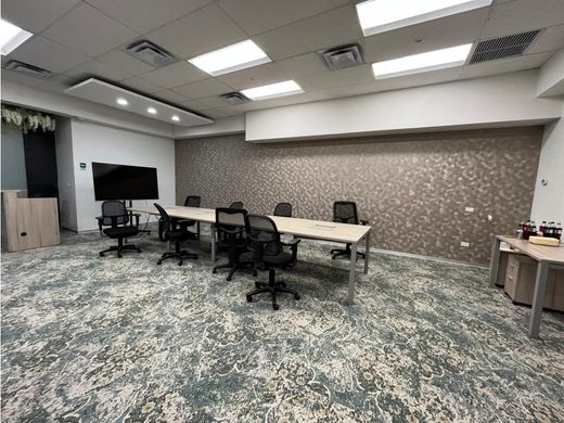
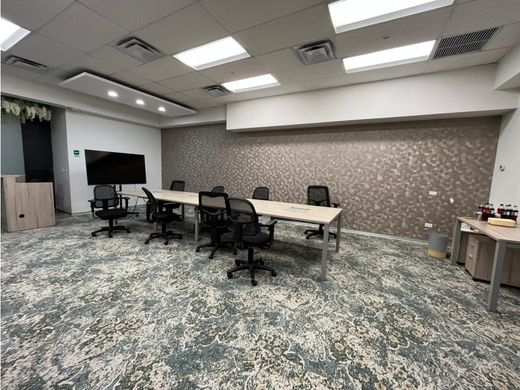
+ trash can (433, 243)
